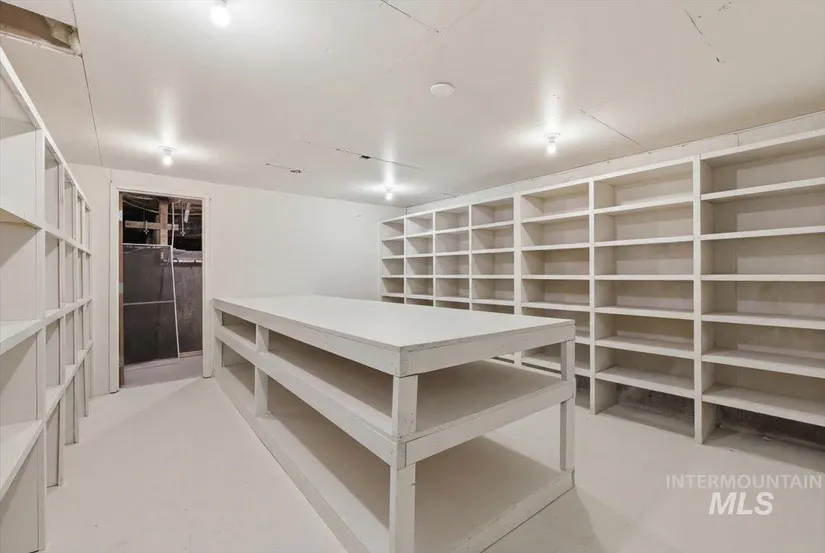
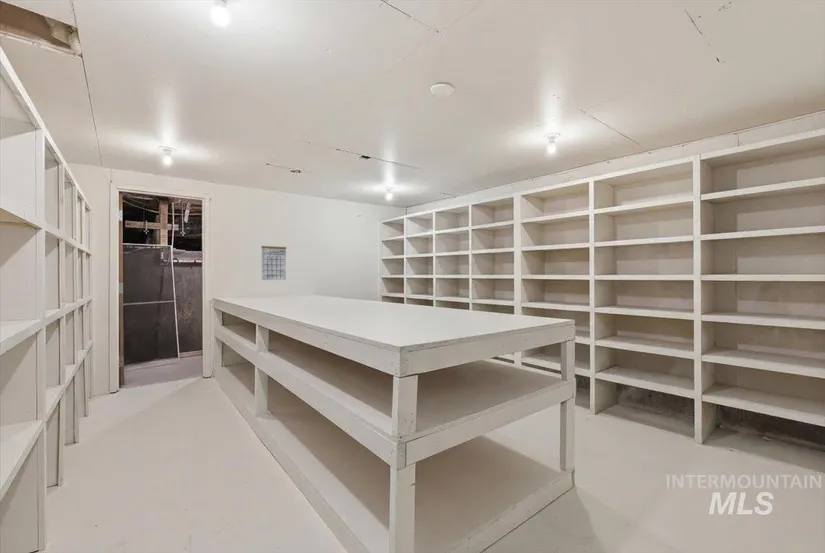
+ calendar (274, 259)
